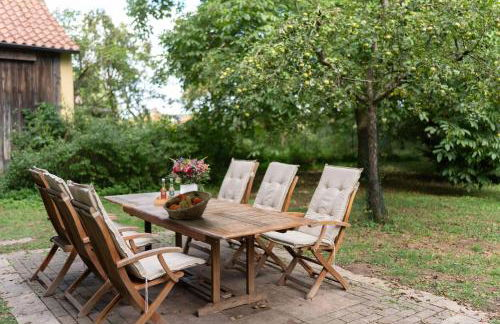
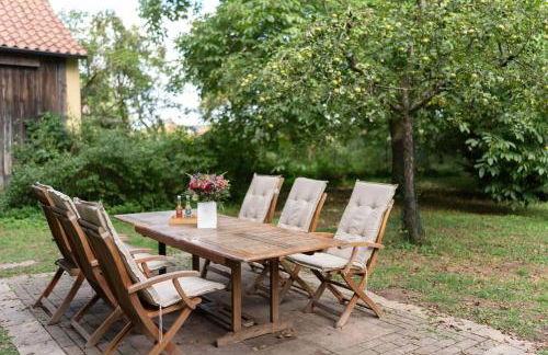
- fruit basket (187, 204)
